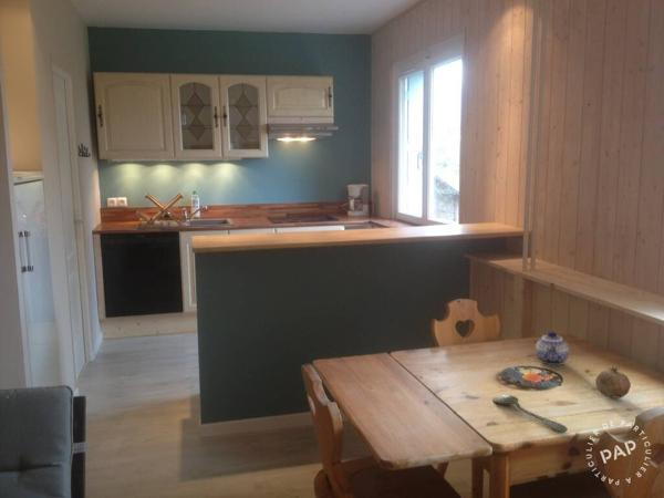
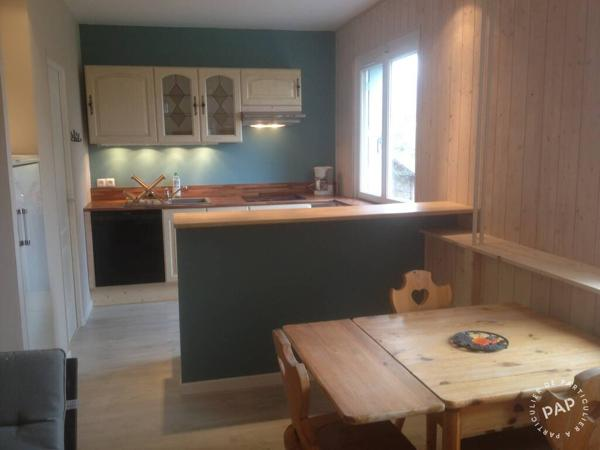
- spoon (528, 411)
- teapot (551, 346)
- fruit (613, 382)
